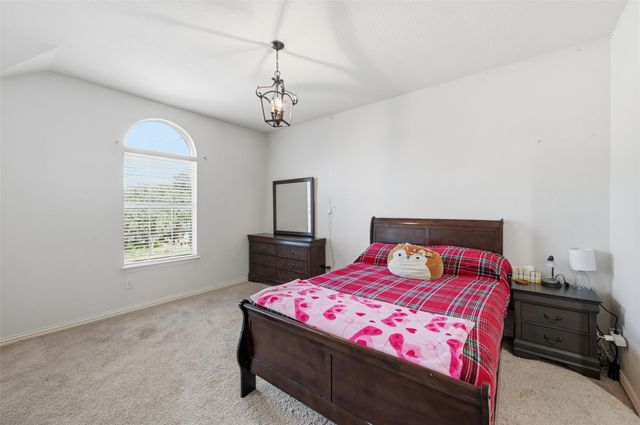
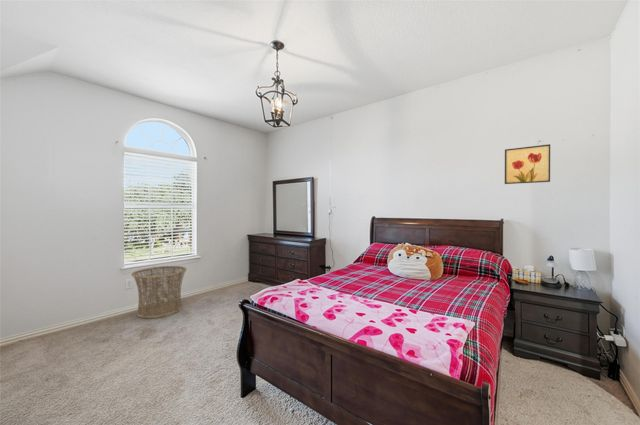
+ wall art (526, 165)
+ basket (160, 290)
